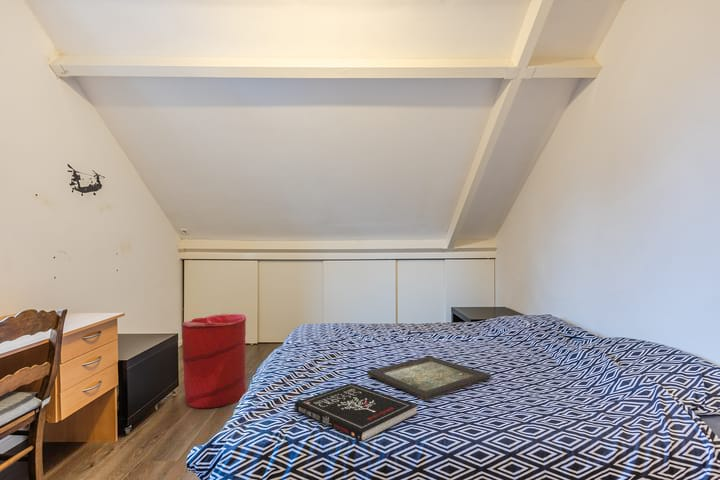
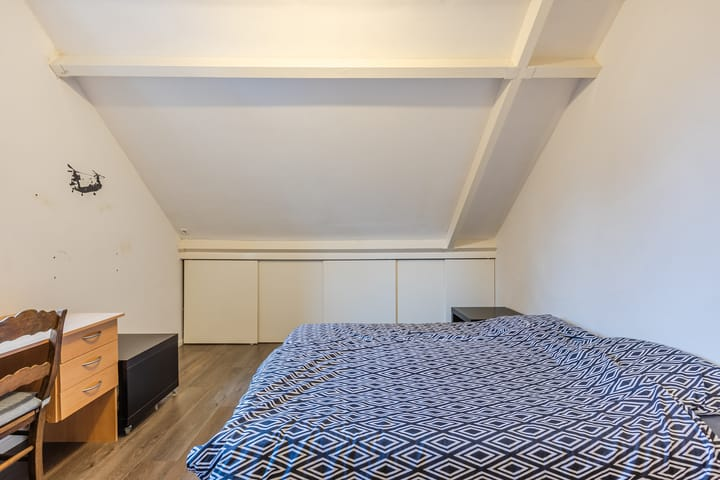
- book (355, 408)
- tray (428, 374)
- laundry hamper (214, 356)
